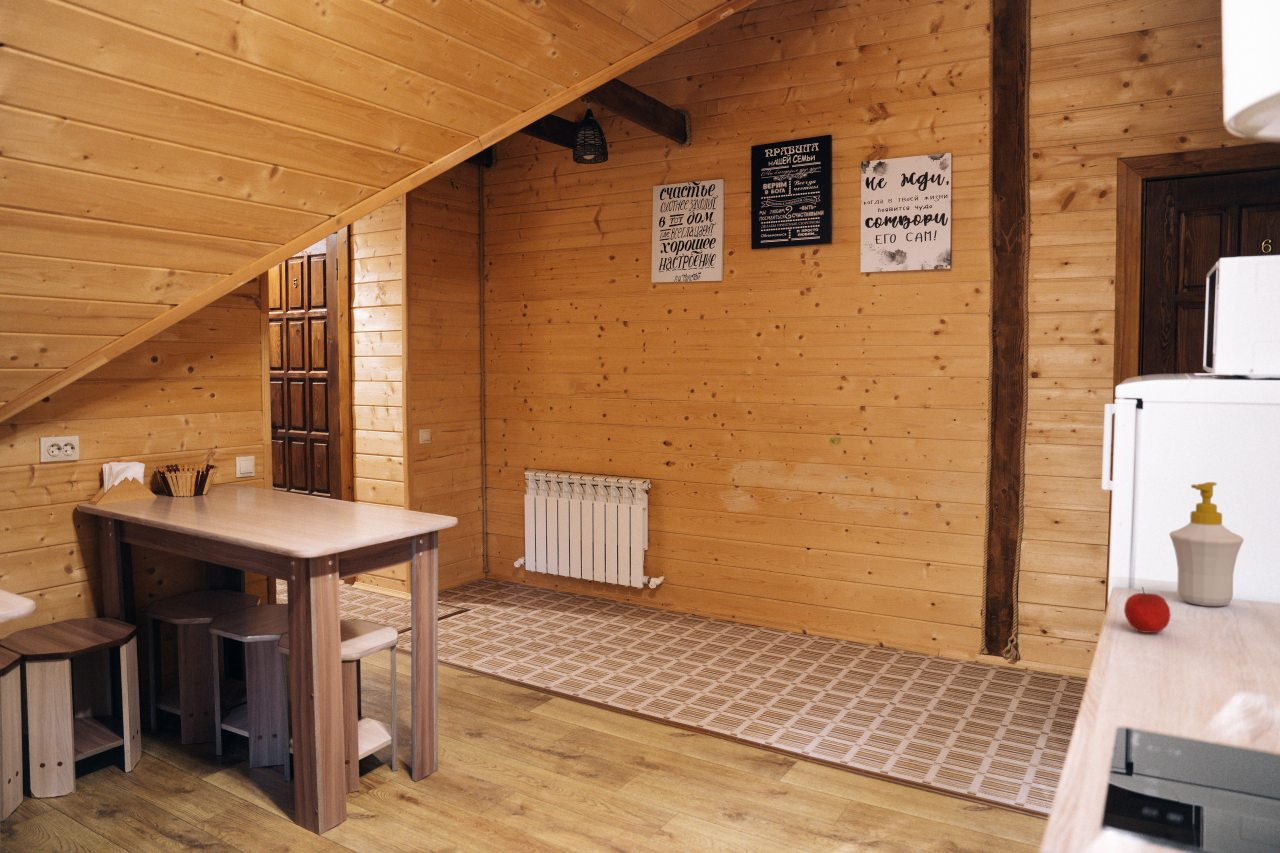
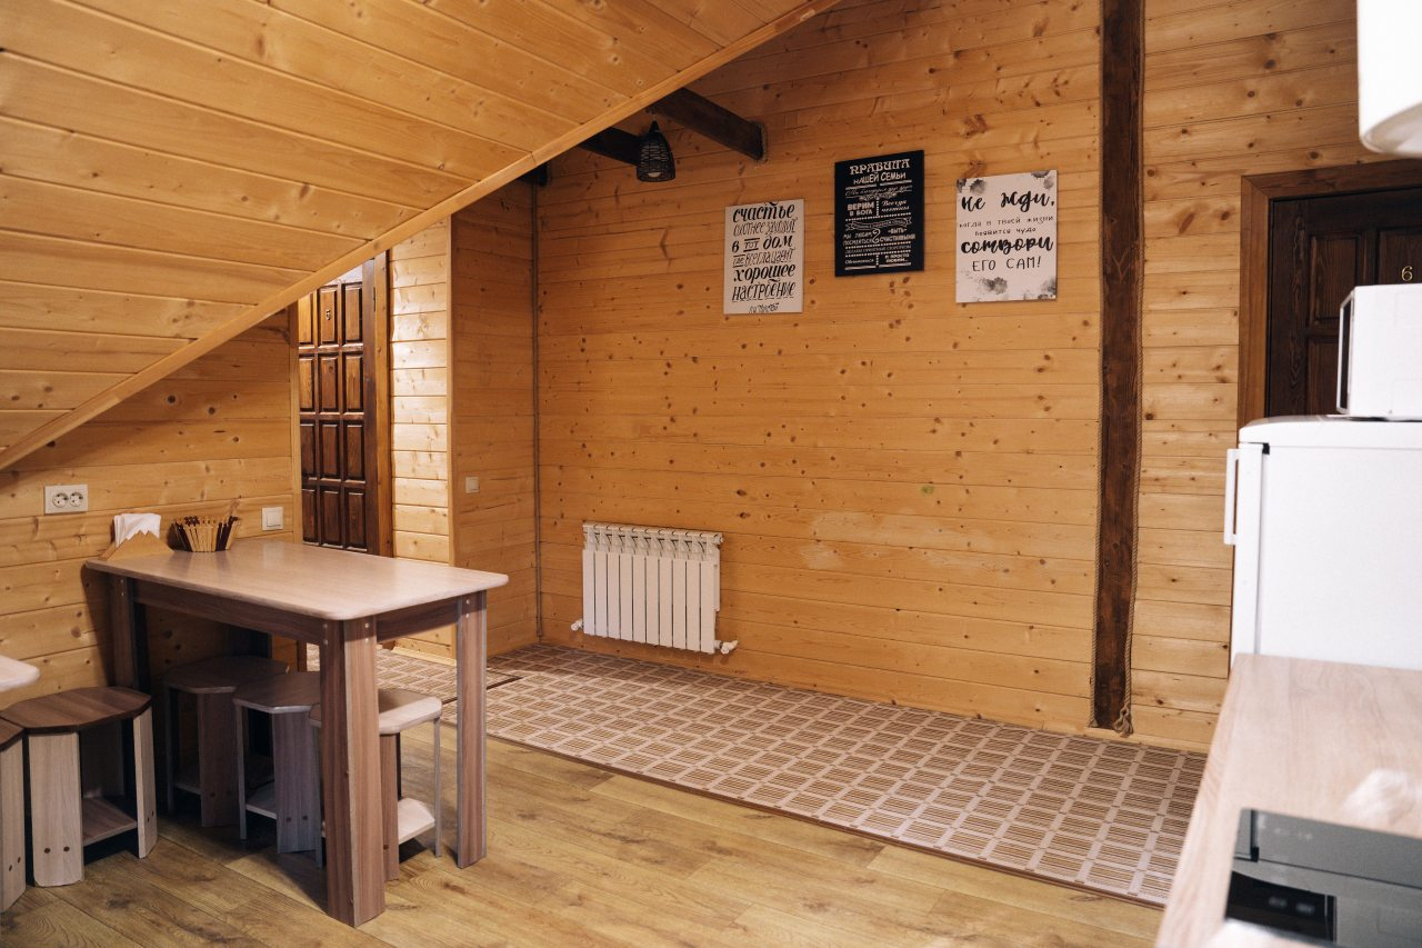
- soap bottle (1205, 542)
- apple (1146, 609)
